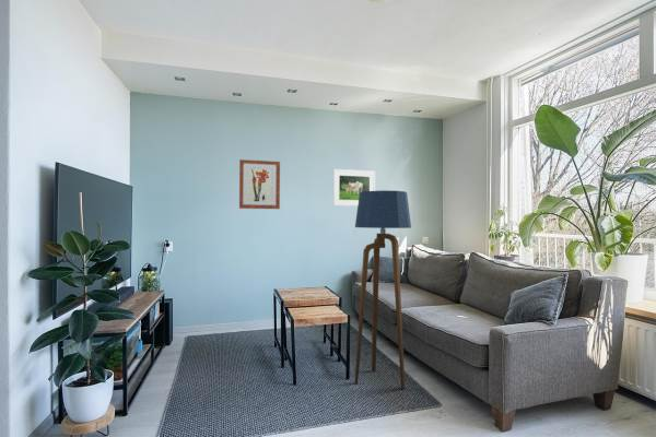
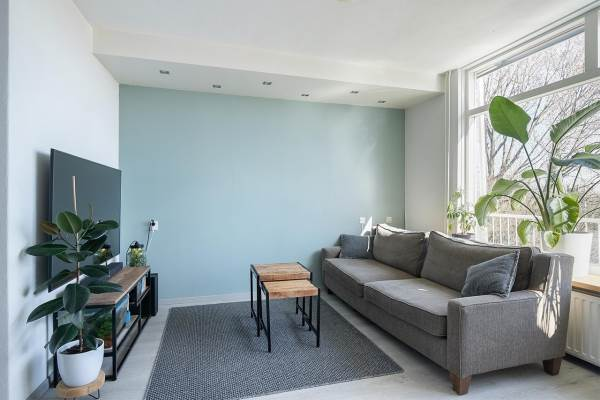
- floor lamp (377, 286)
- wall art (259, 185)
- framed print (354, 188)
